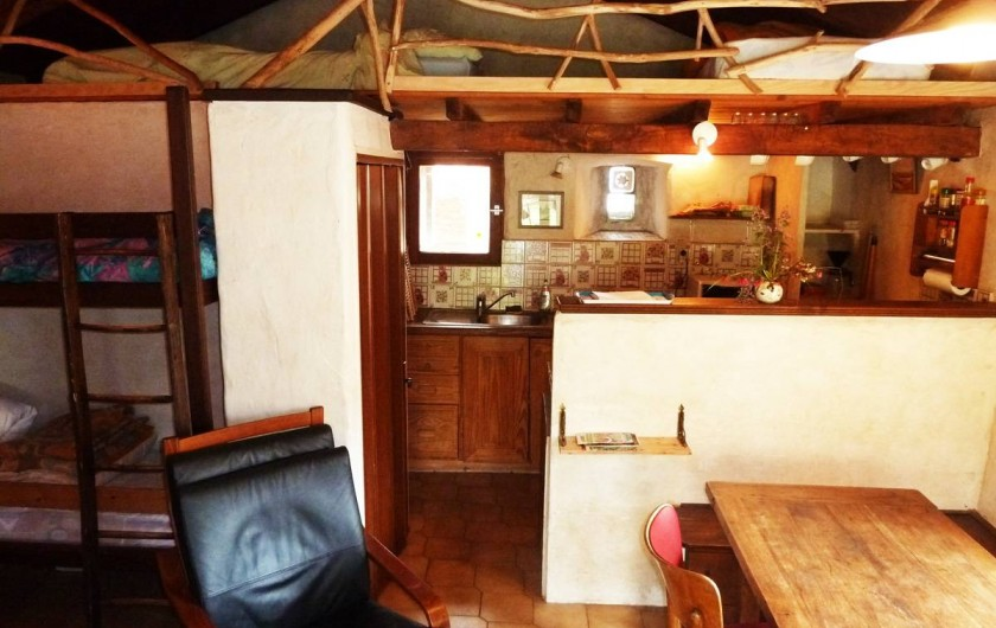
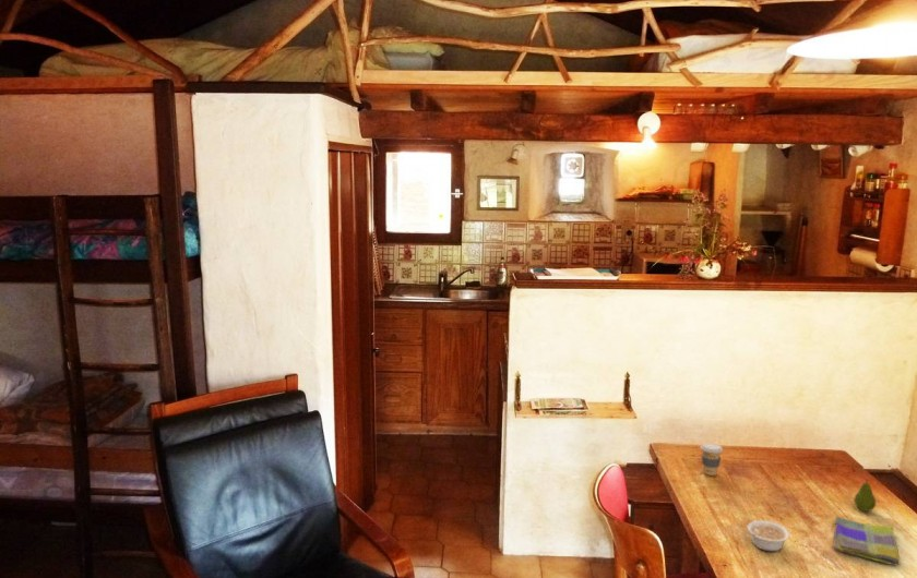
+ fruit (865, 494)
+ dish towel (865, 539)
+ legume (767, 537)
+ coffee cup (711, 459)
